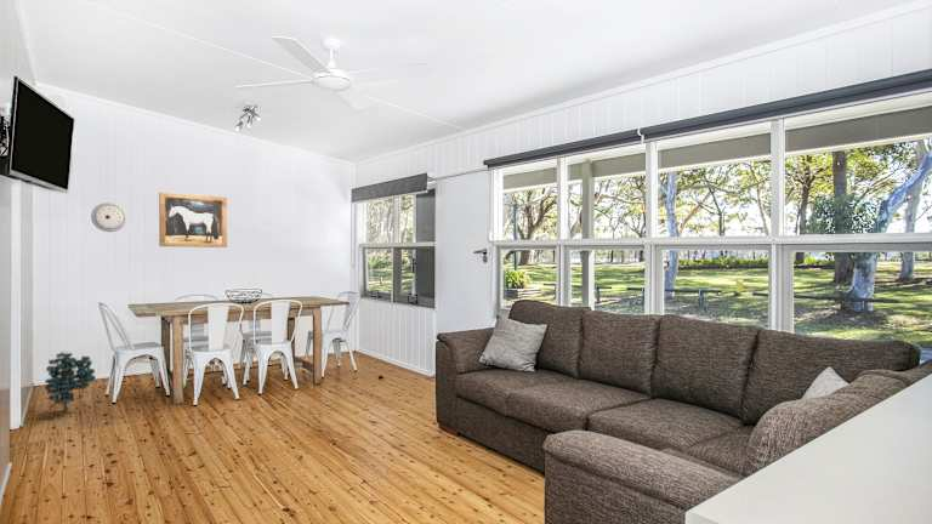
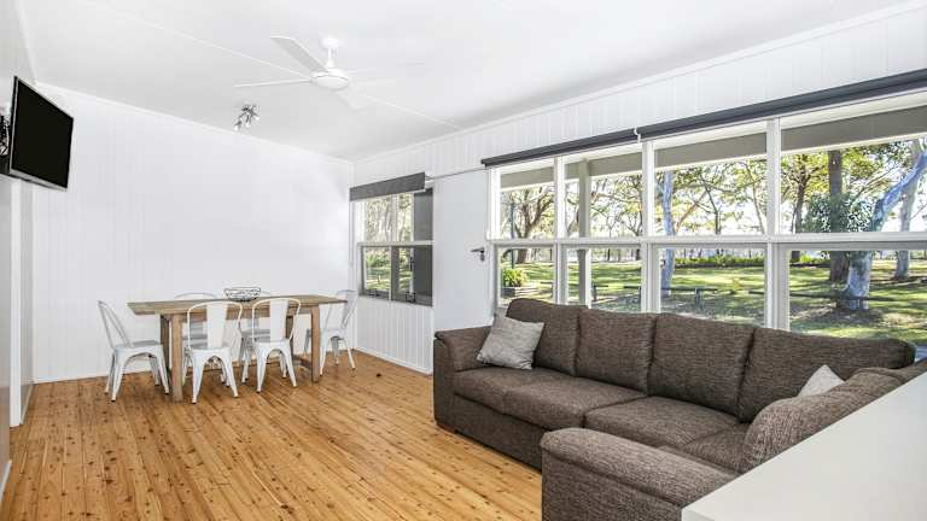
- wall clock (109, 217)
- decorative plant (70, 381)
- wall art (194, 221)
